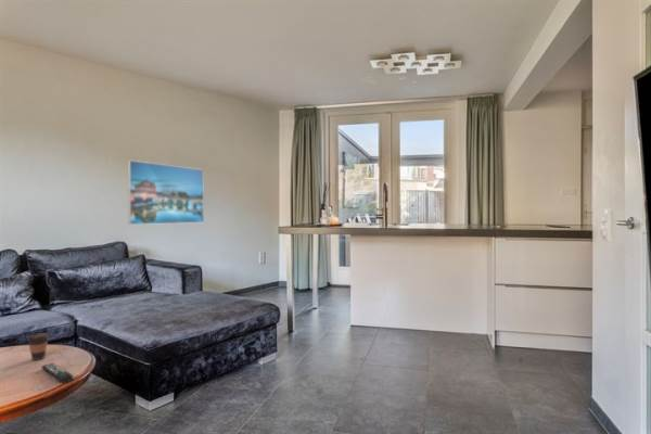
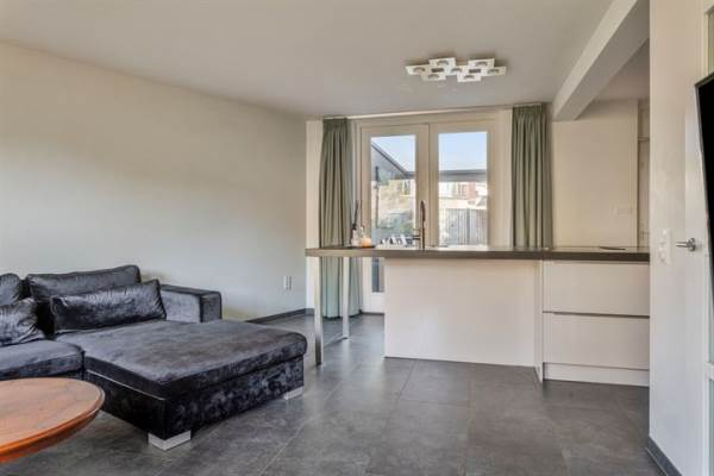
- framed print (169, 194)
- coffee cup (38, 346)
- remote control (56, 371)
